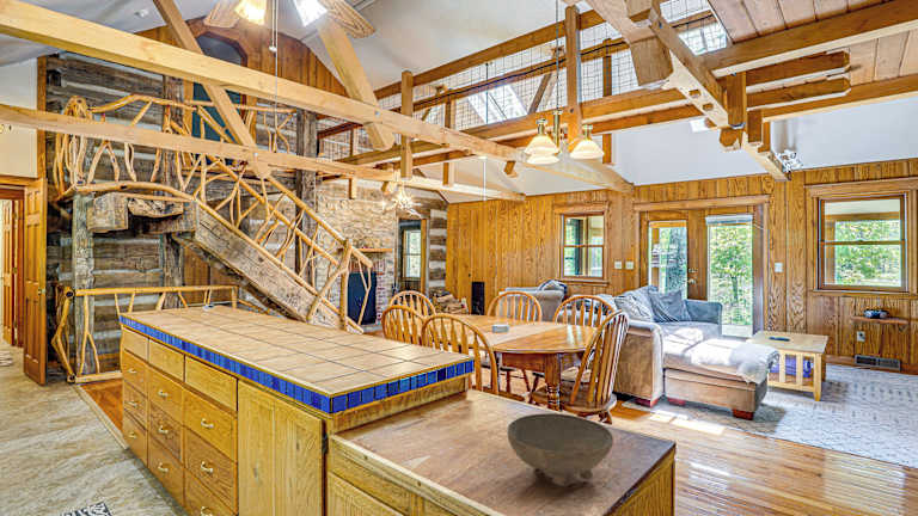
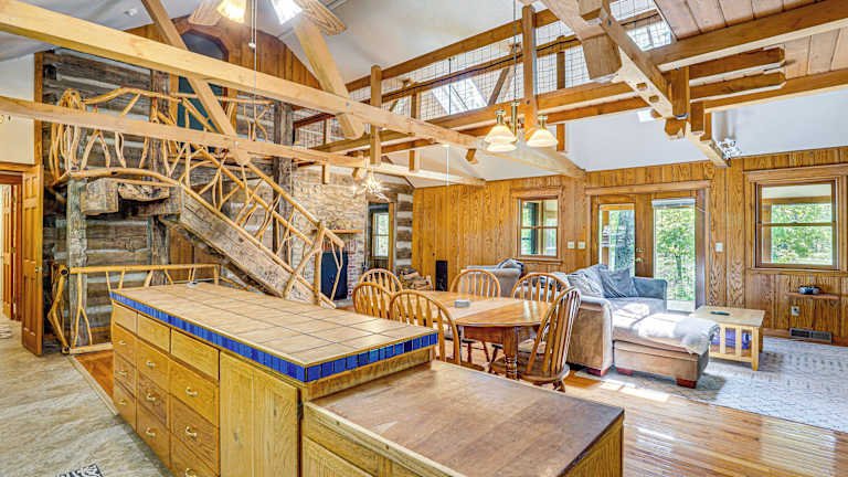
- bowl (558, 453)
